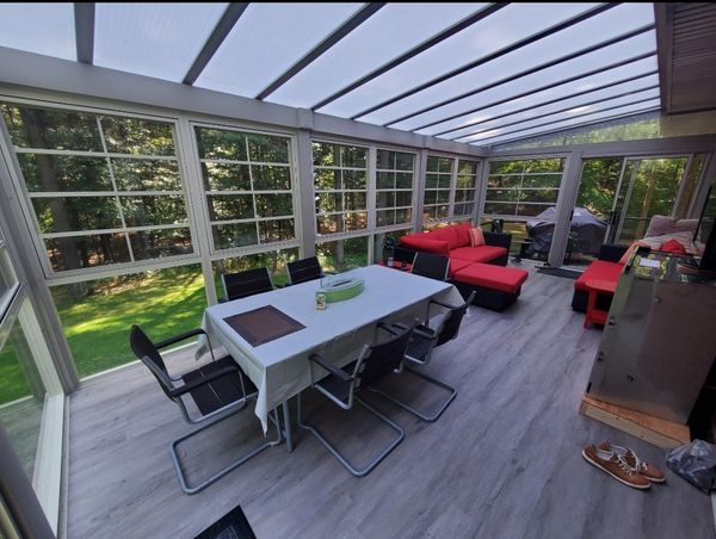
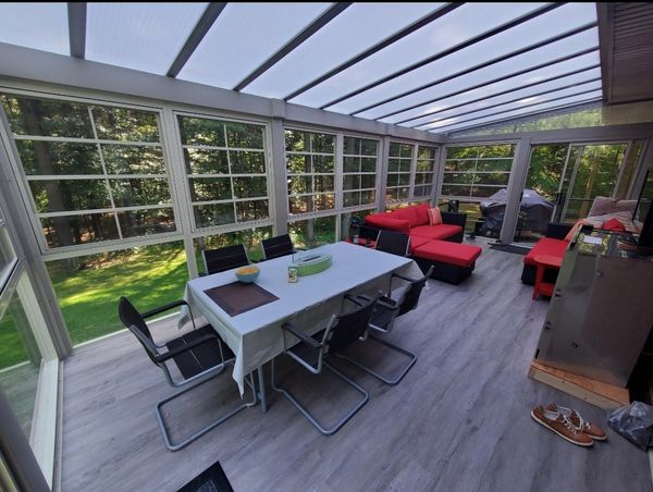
+ cereal bowl (247, 275)
